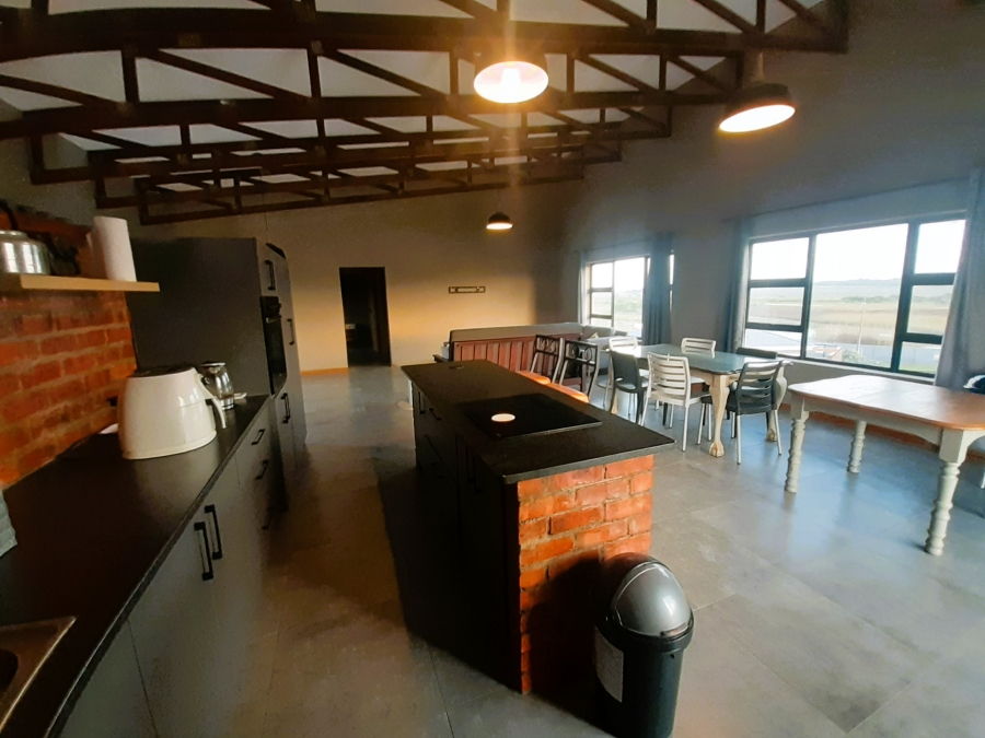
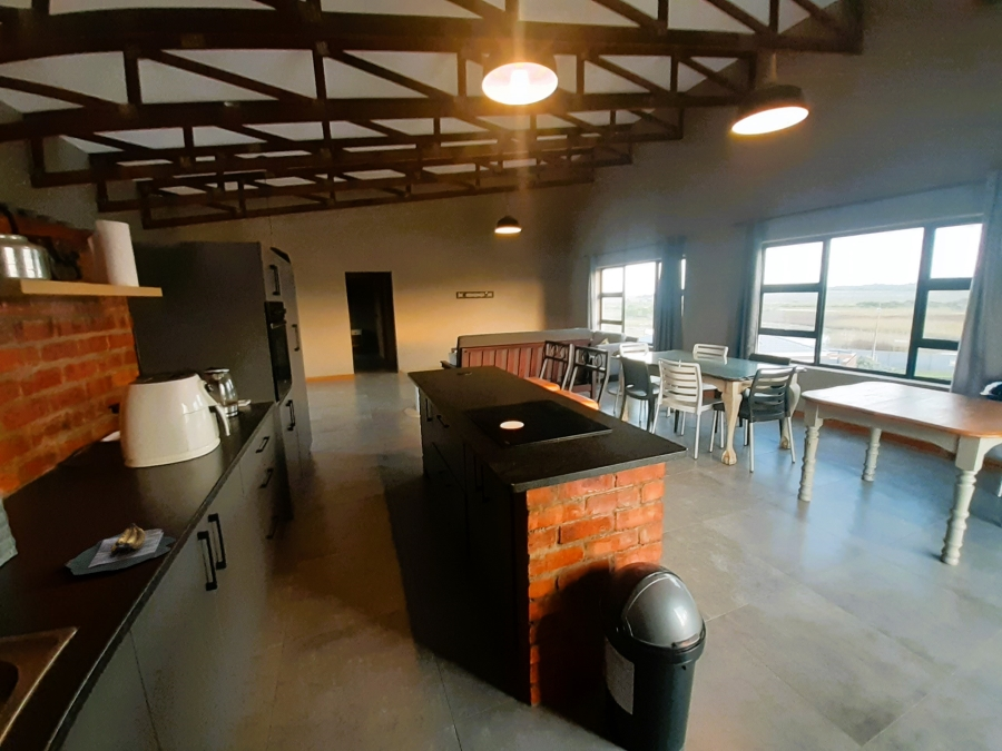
+ banana bunch (130, 537)
